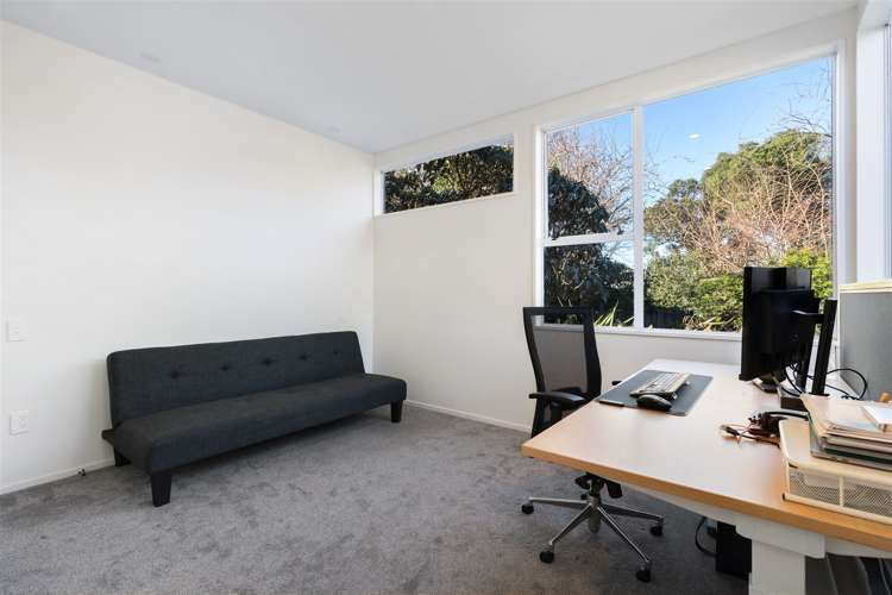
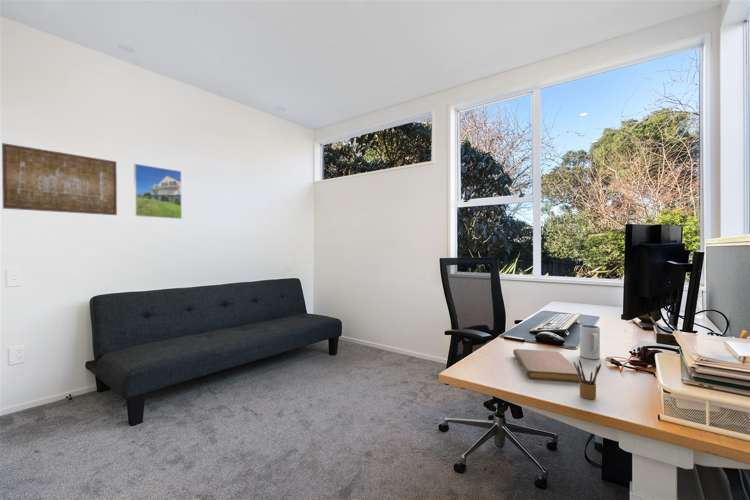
+ pencil box (587, 380)
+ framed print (158, 192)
+ notebook (544, 363)
+ wall art (65, 182)
+ mug (591, 342)
